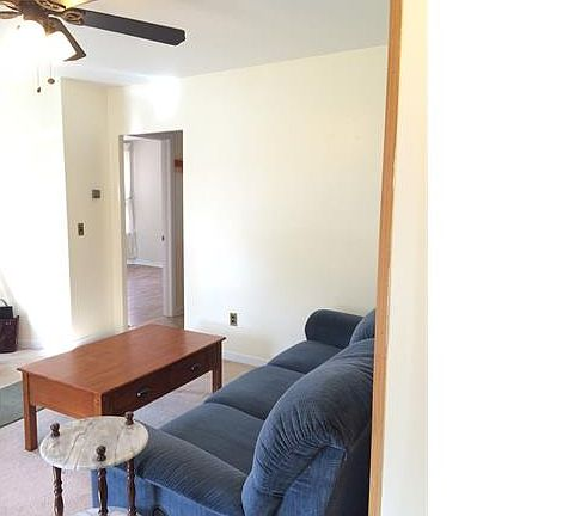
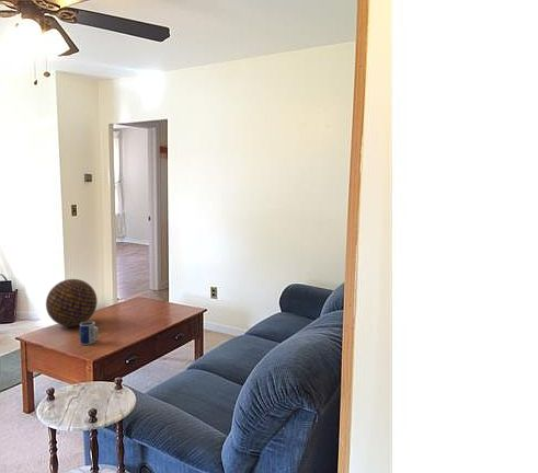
+ decorative orb (71, 302)
+ mug (90, 333)
